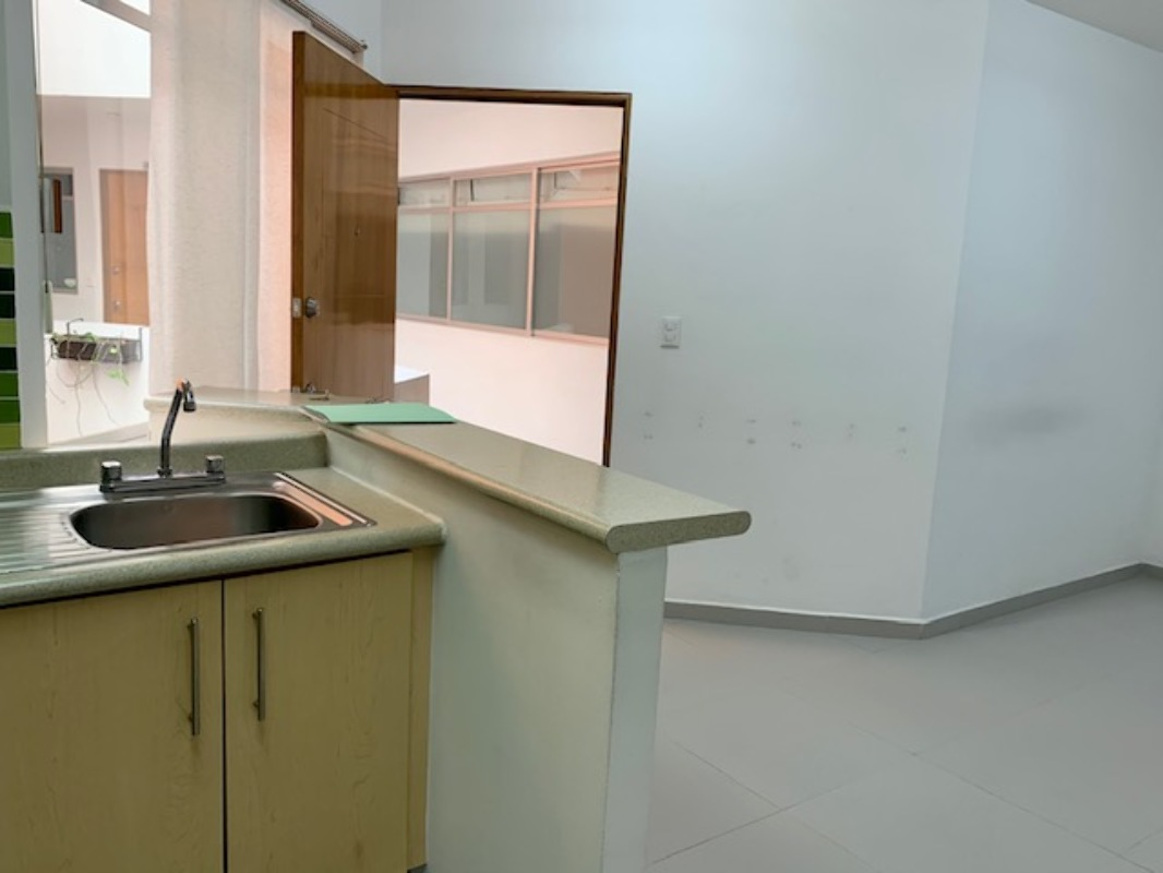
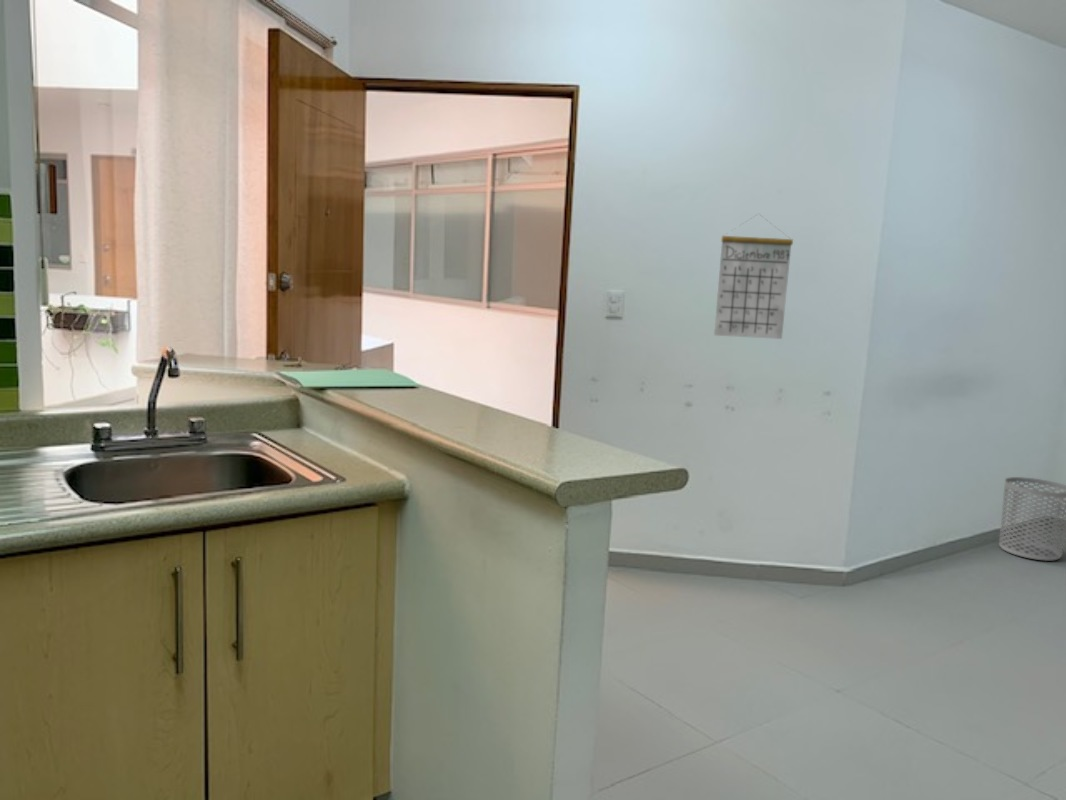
+ calendar (753, 276)
+ waste bin (1034, 518)
